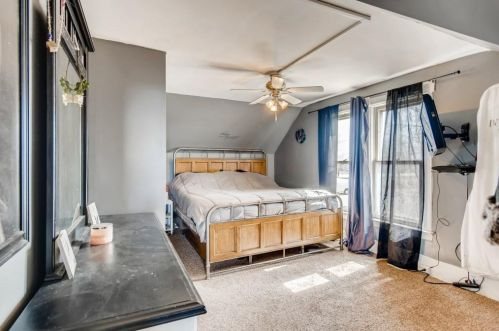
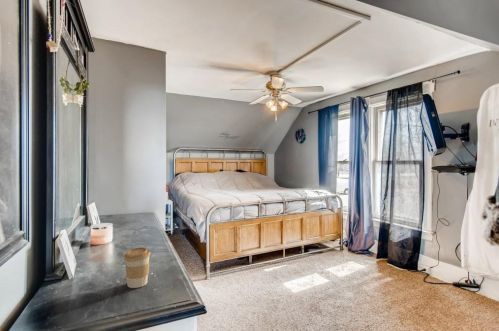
+ coffee cup (137, 266)
